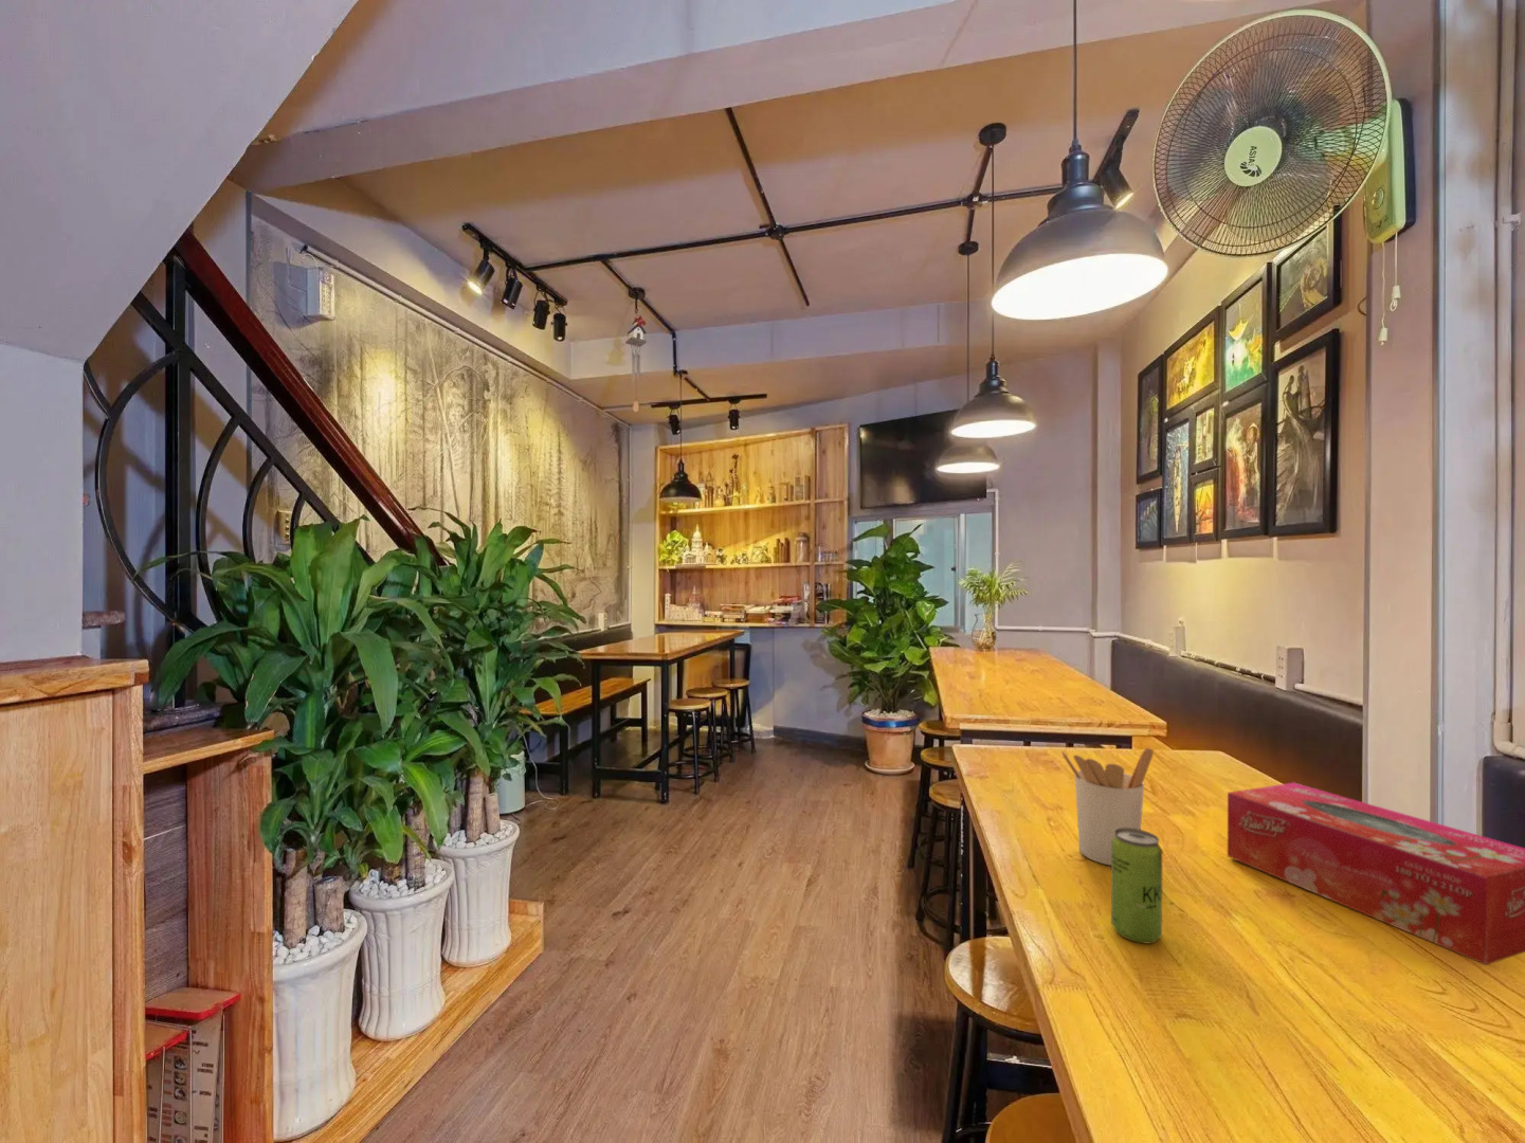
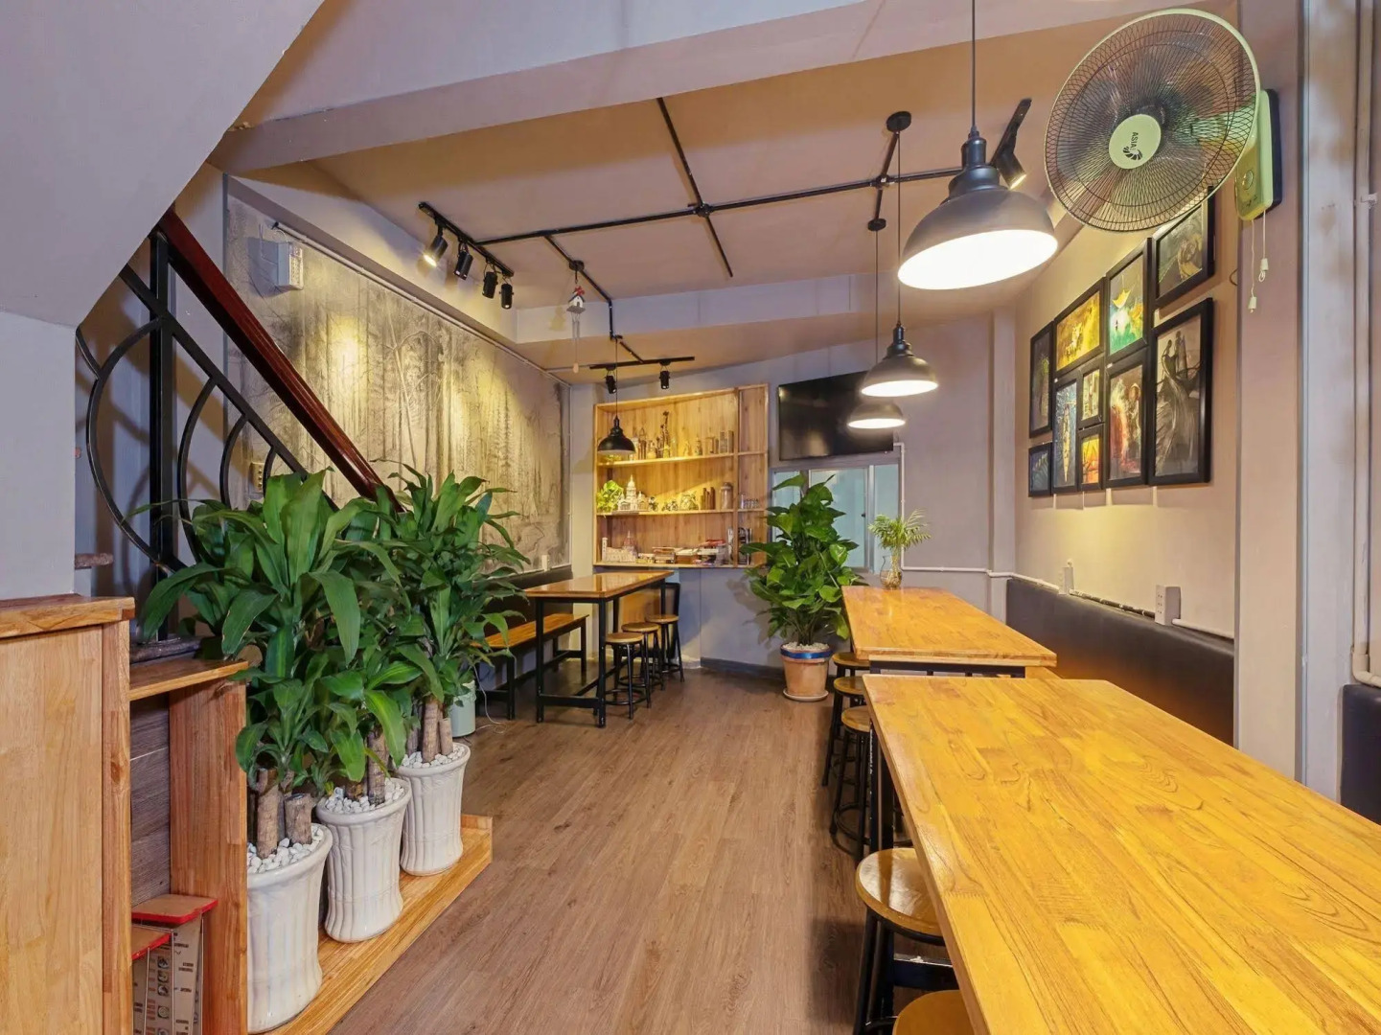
- beverage can (1136, 884)
- utensil holder (1105, 802)
- tissue box (1371, 856)
